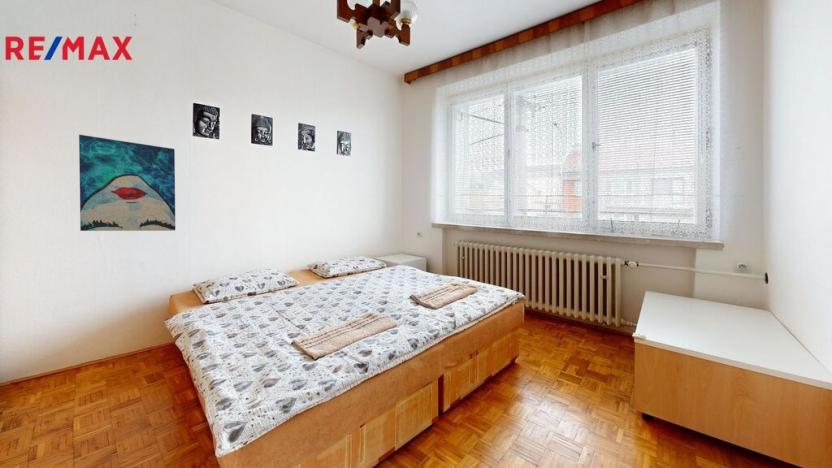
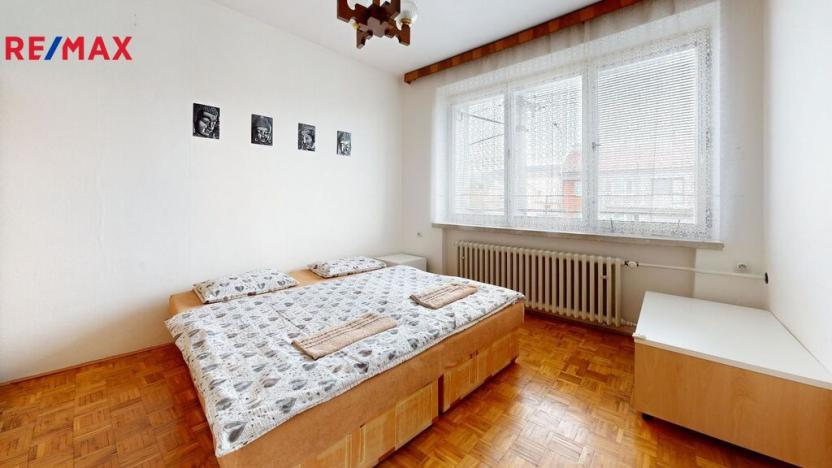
- wall art (130, 186)
